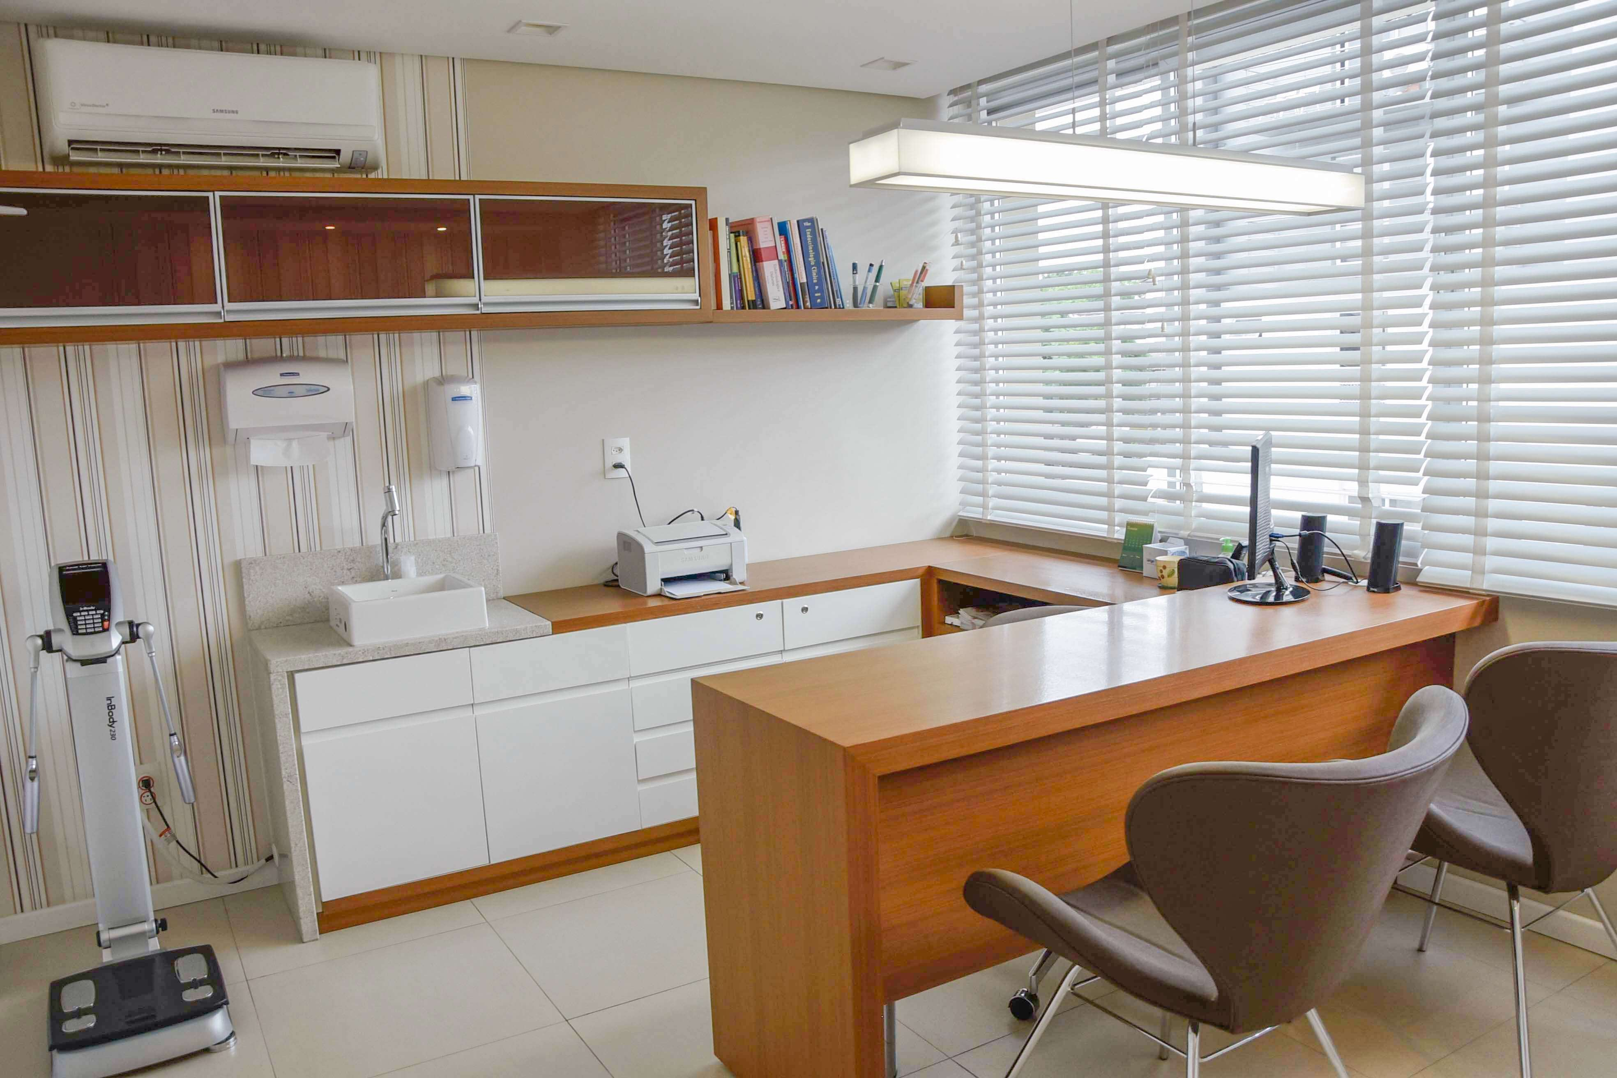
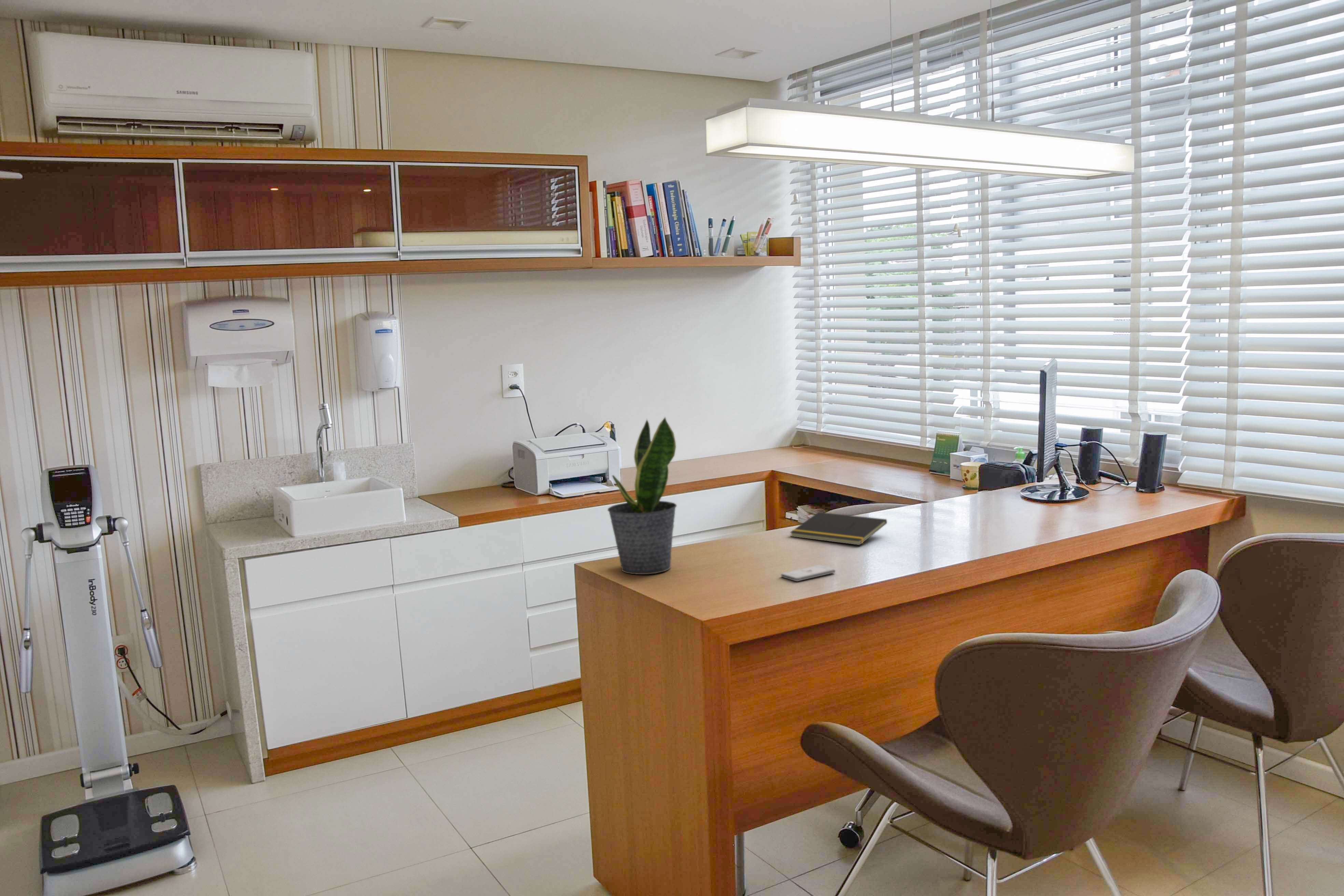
+ smartphone (808, 573)
+ notepad (838, 528)
+ potted plant (641, 493)
